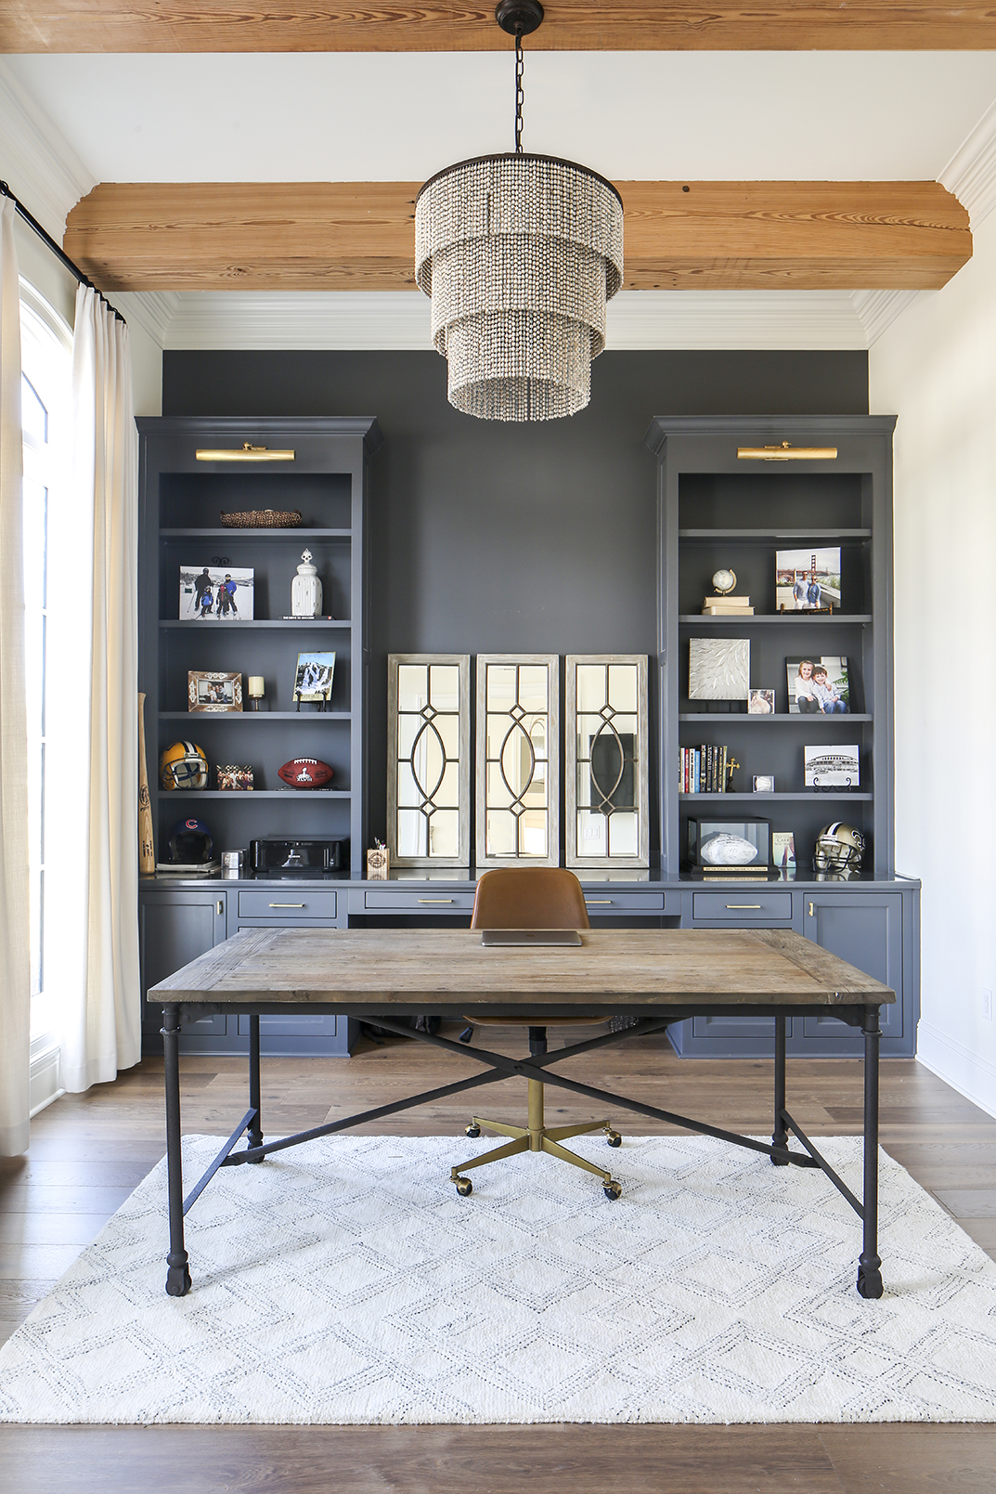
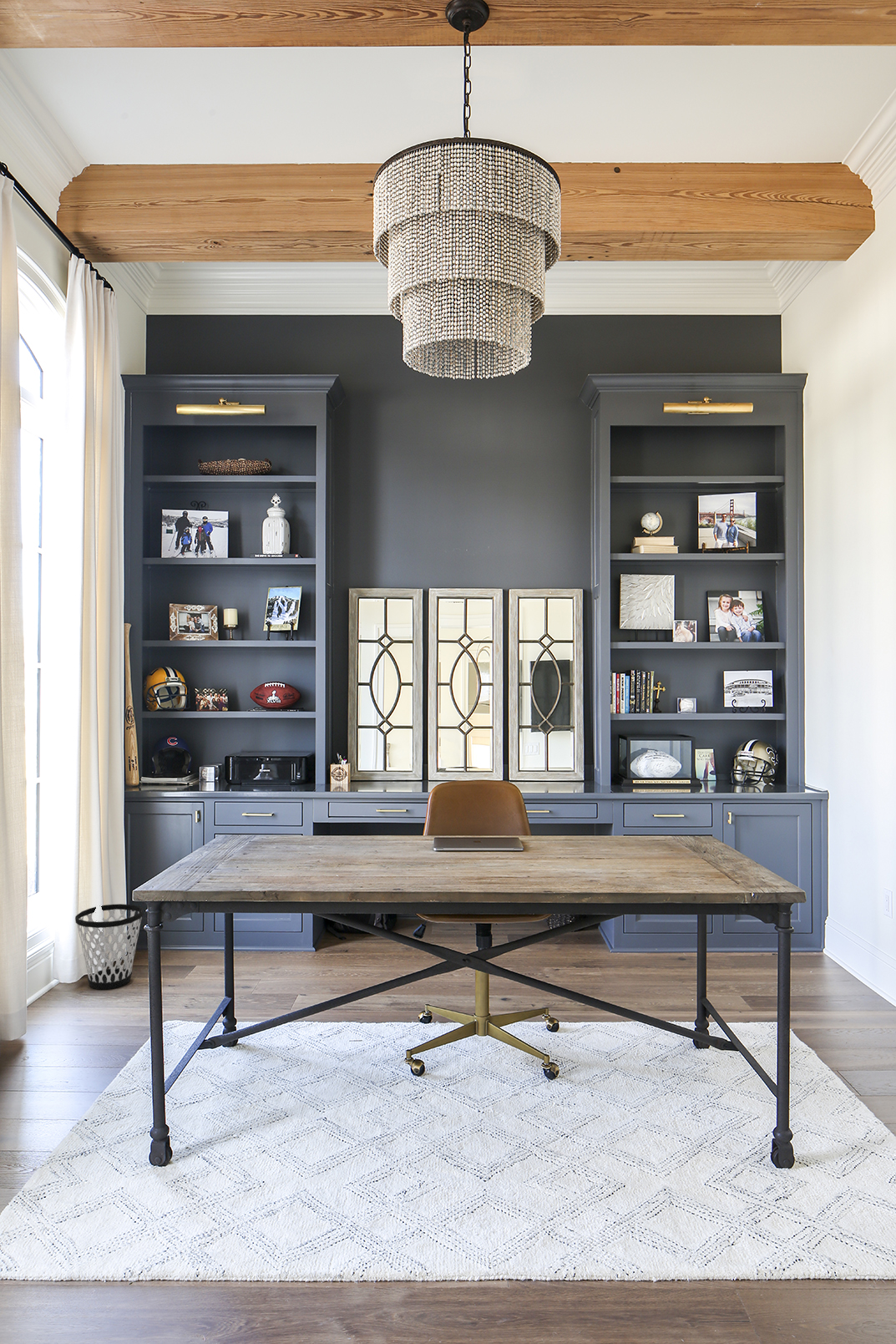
+ wastebasket (109, 947)
